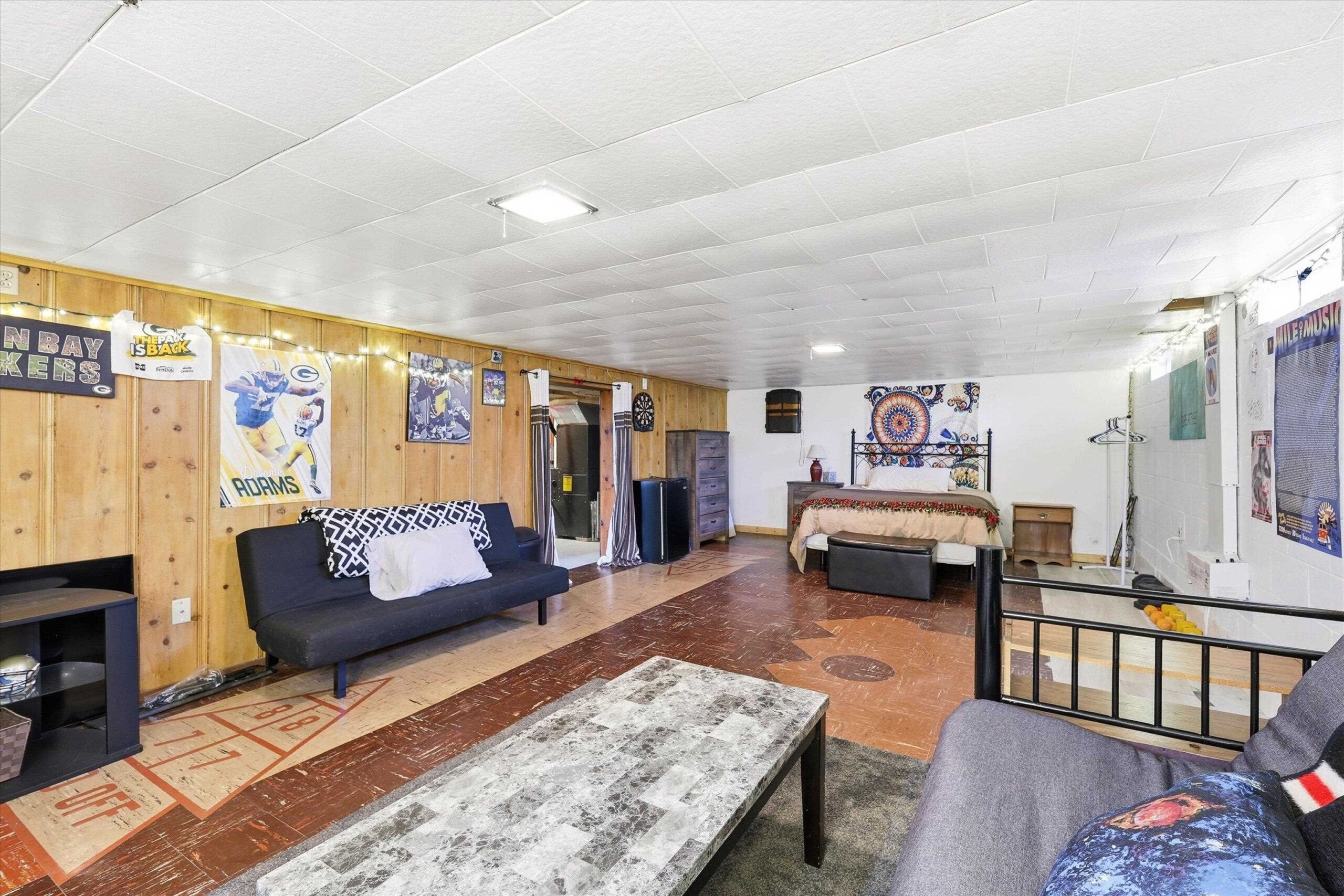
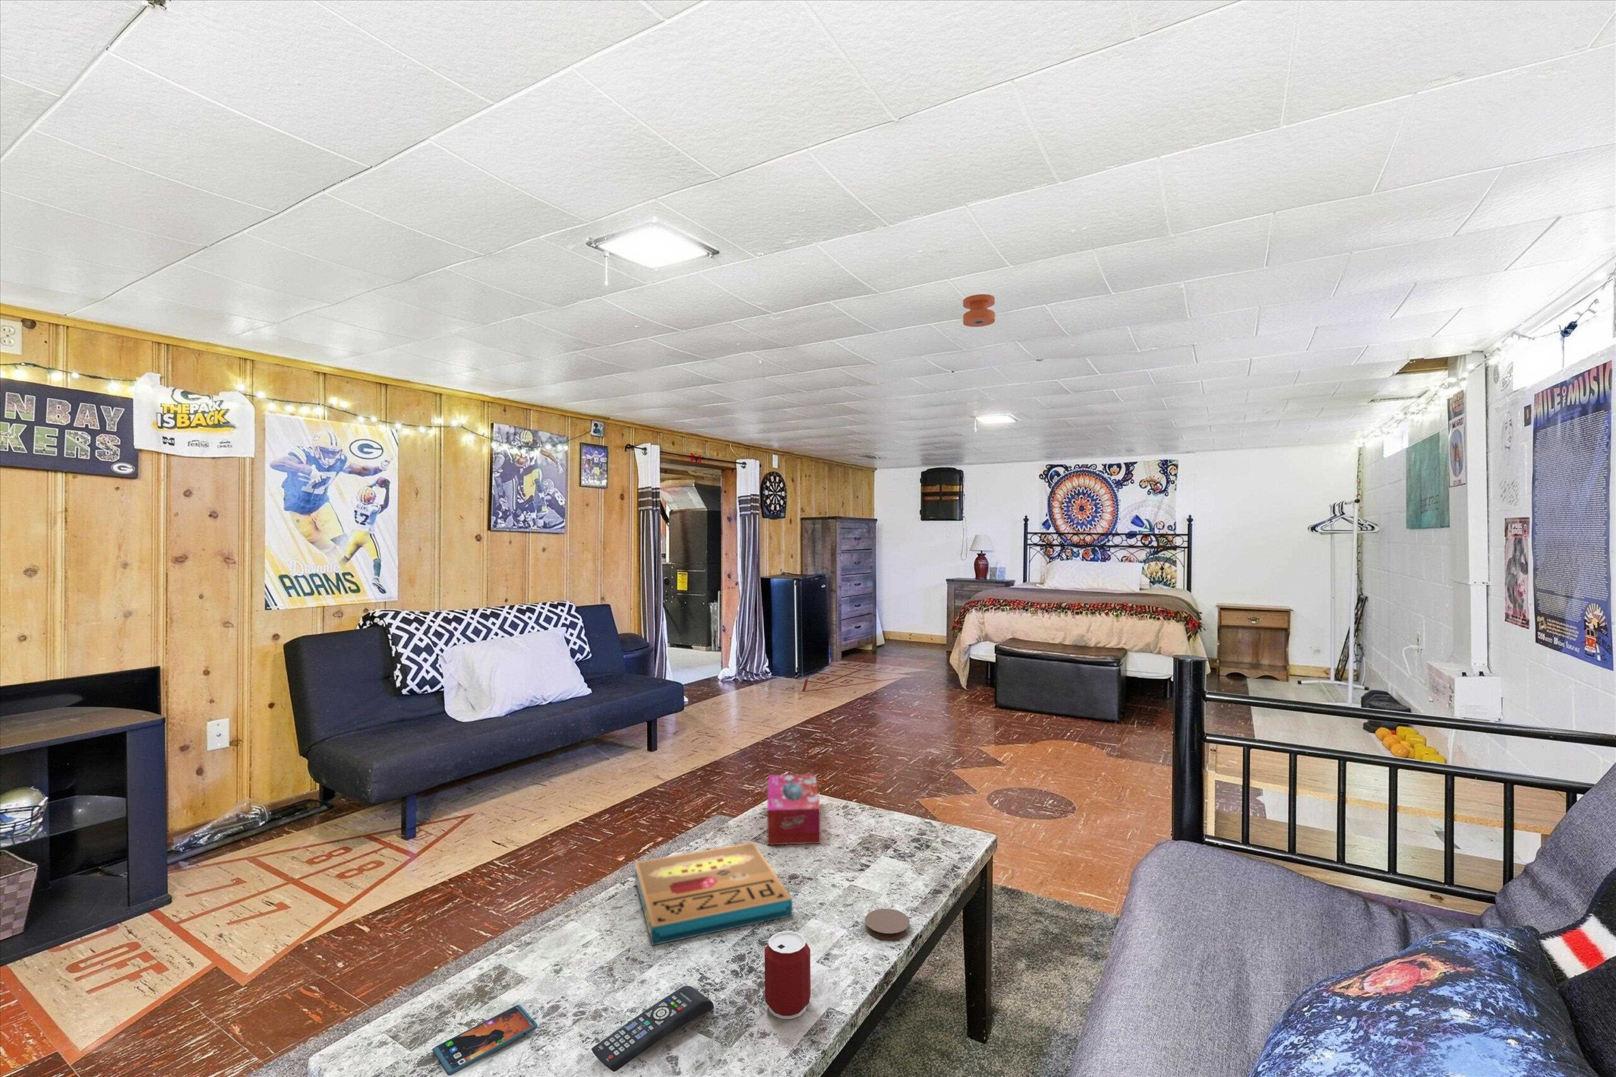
+ tissue box (792, 807)
+ smartphone (486, 1037)
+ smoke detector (979, 310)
+ remote control (655, 1024)
+ pizza box (709, 887)
+ coaster (887, 923)
+ can (788, 974)
